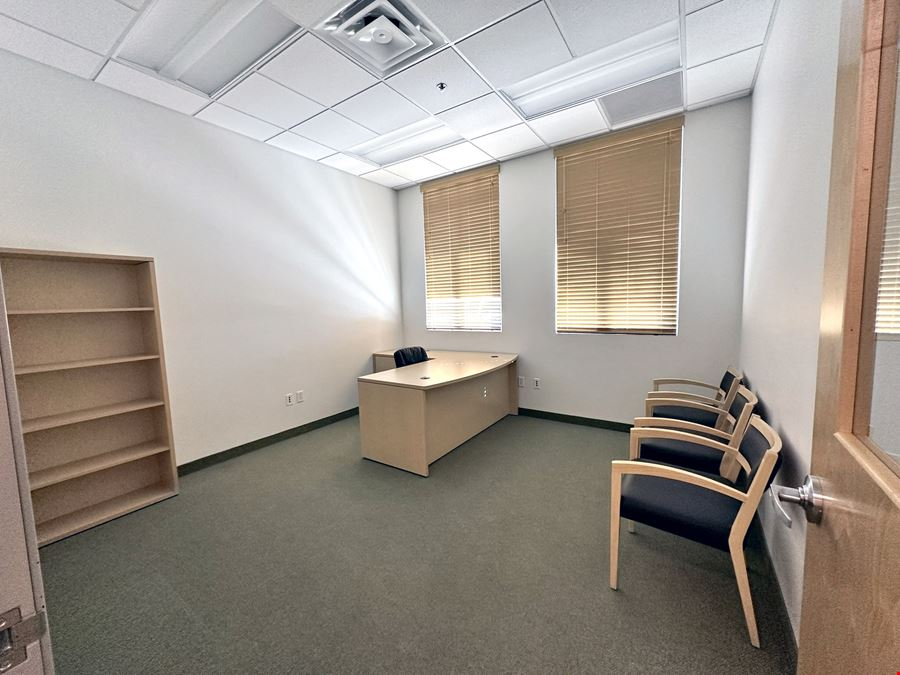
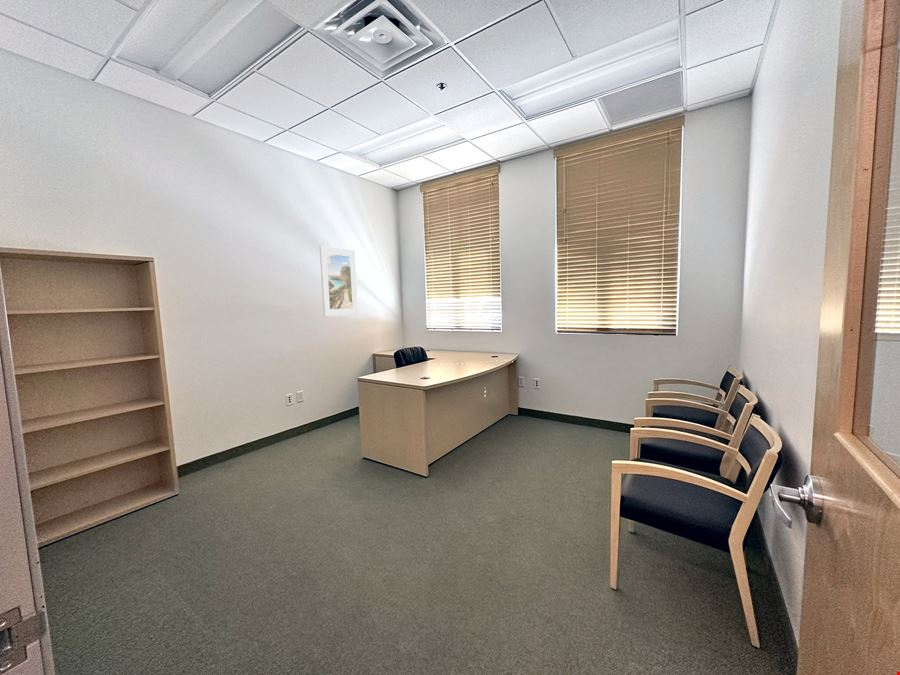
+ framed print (339, 282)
